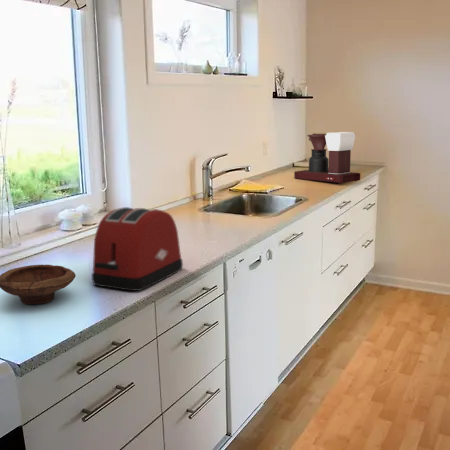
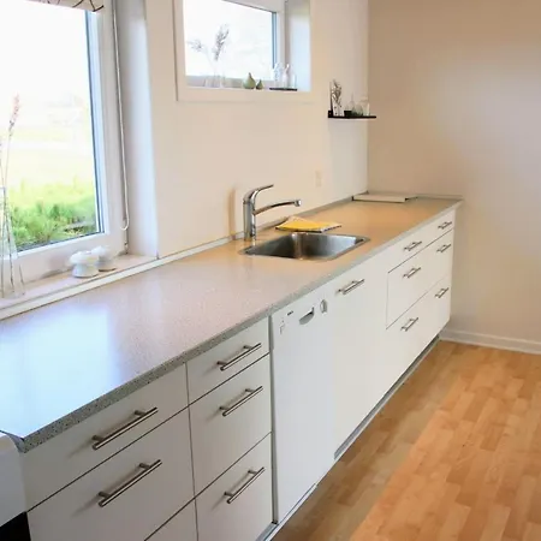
- toaster (137, 242)
- bowl (37, 286)
- coffee maker (326, 157)
